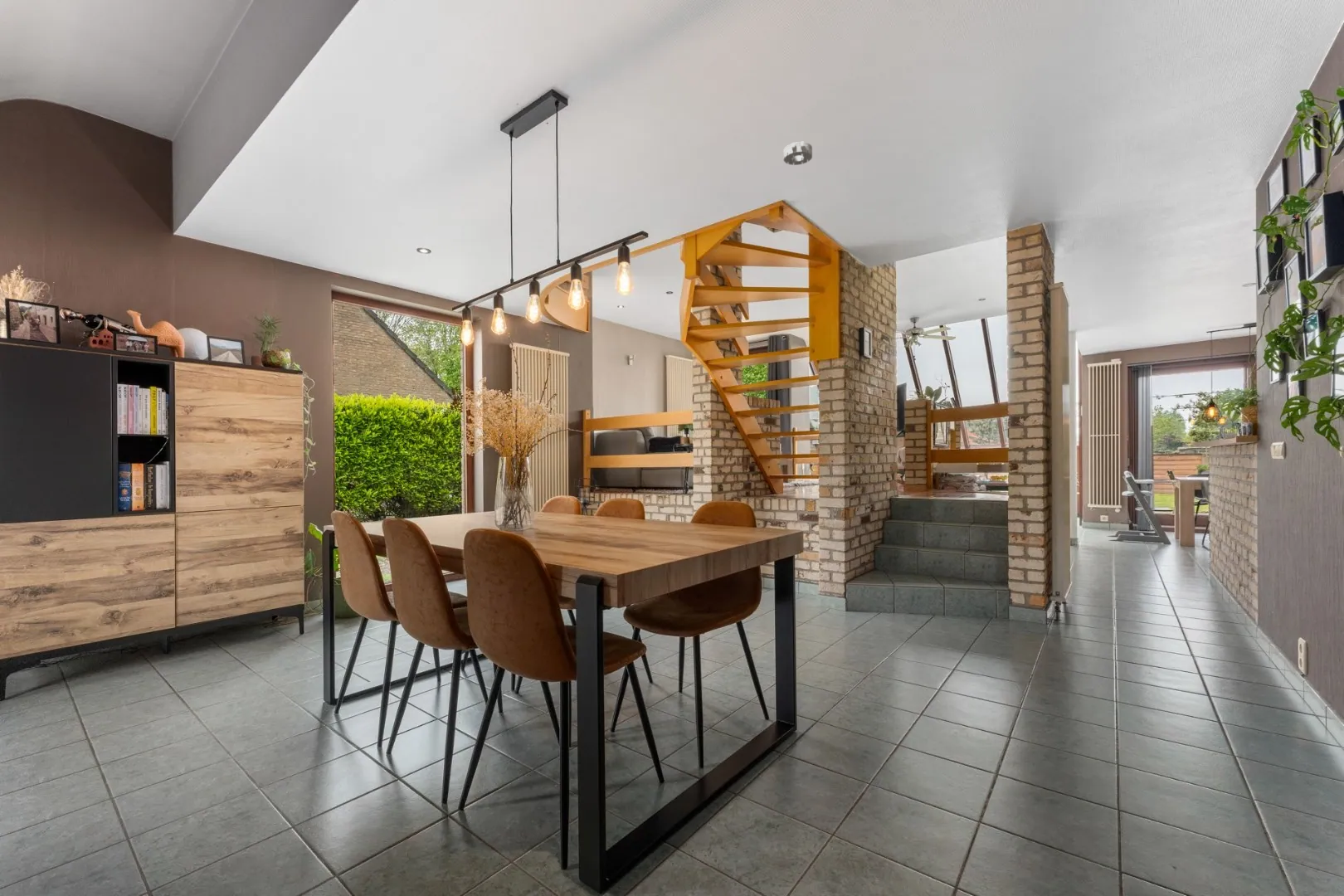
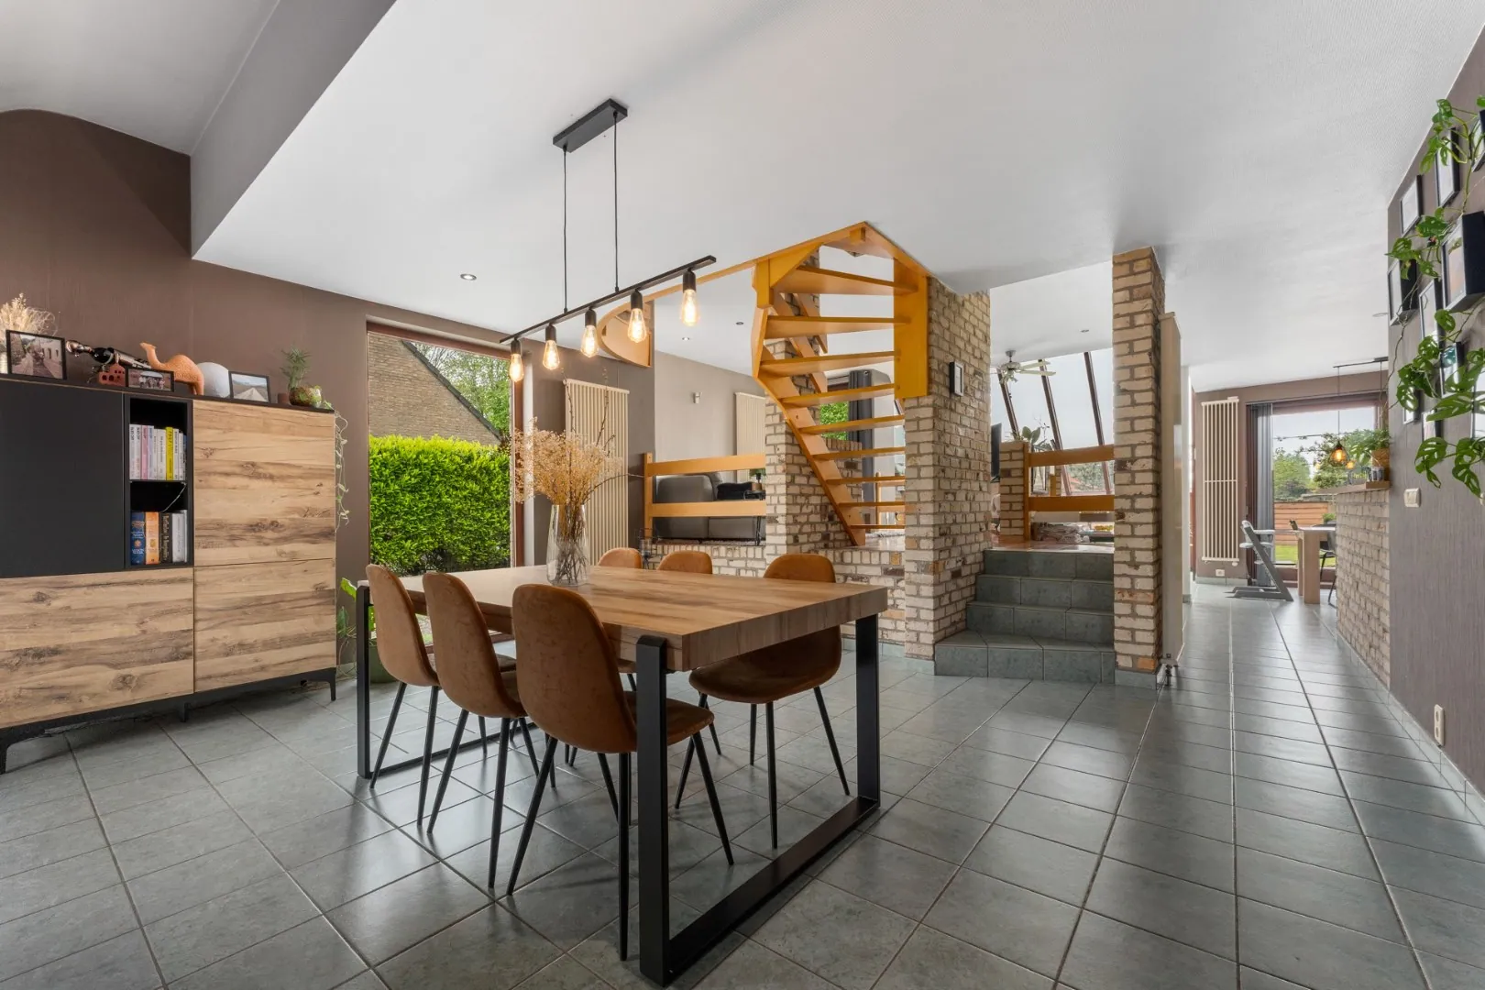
- smoke detector (797, 153)
